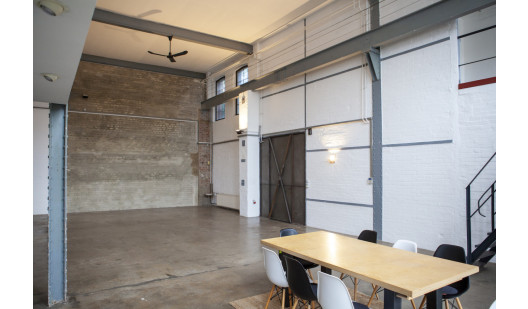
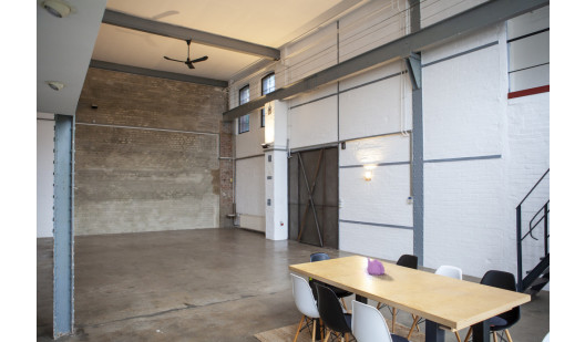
+ teapot (374, 266)
